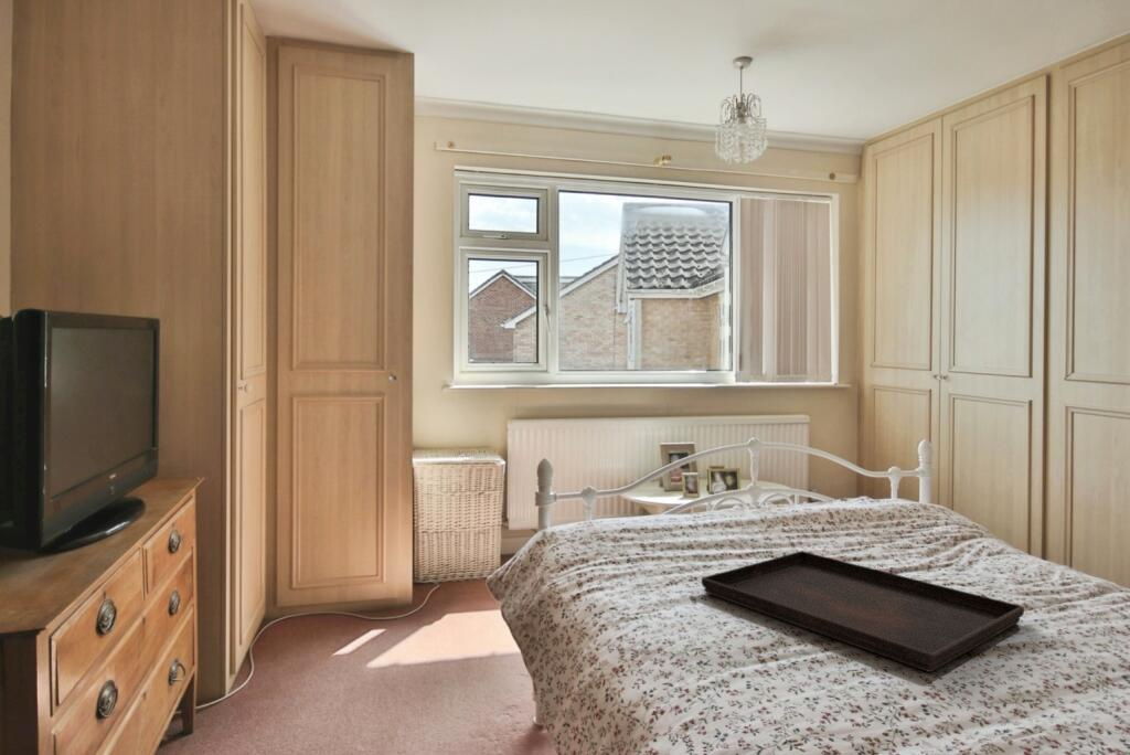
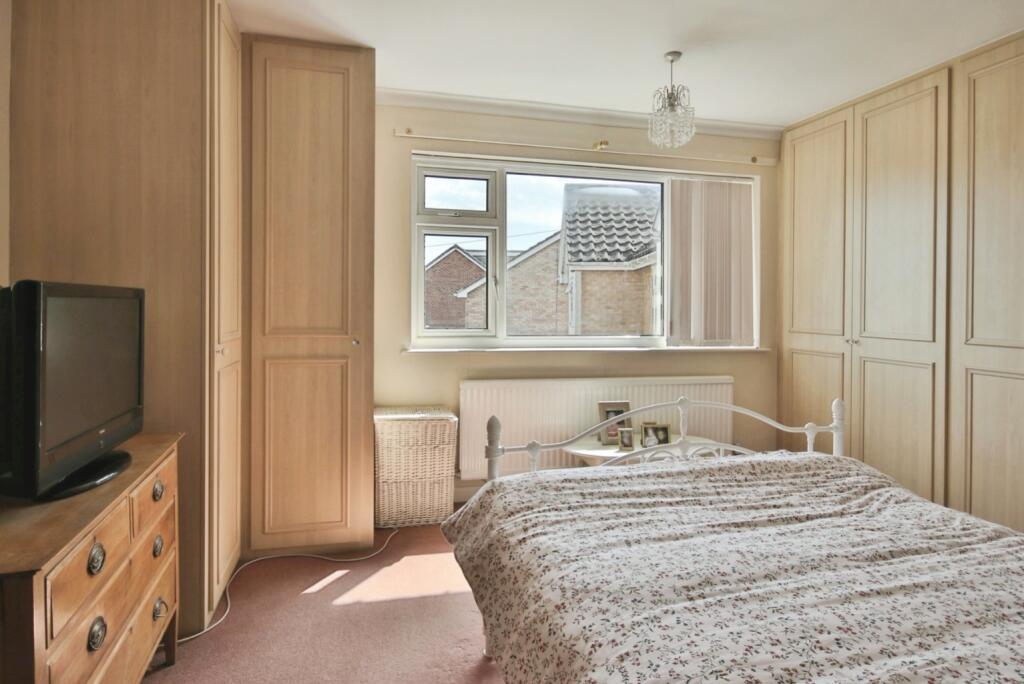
- serving tray (852, 598)
